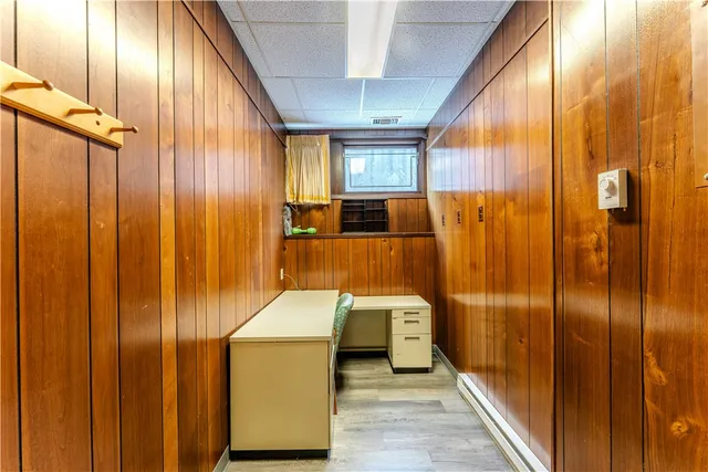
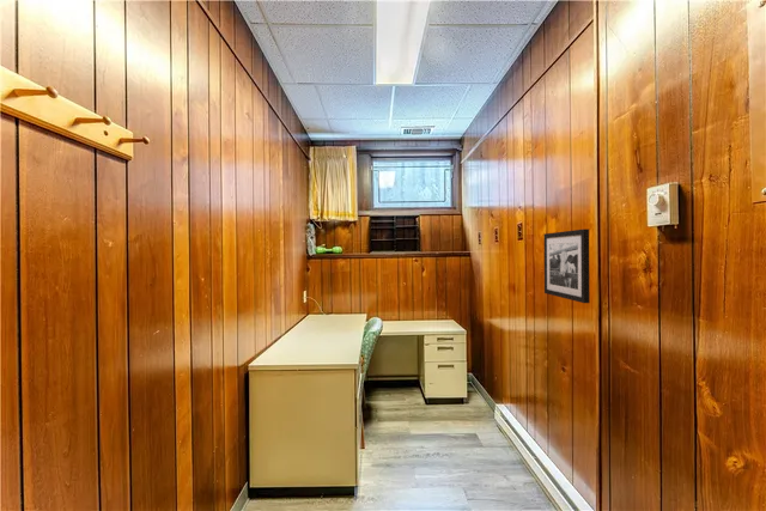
+ picture frame (564, 264)
